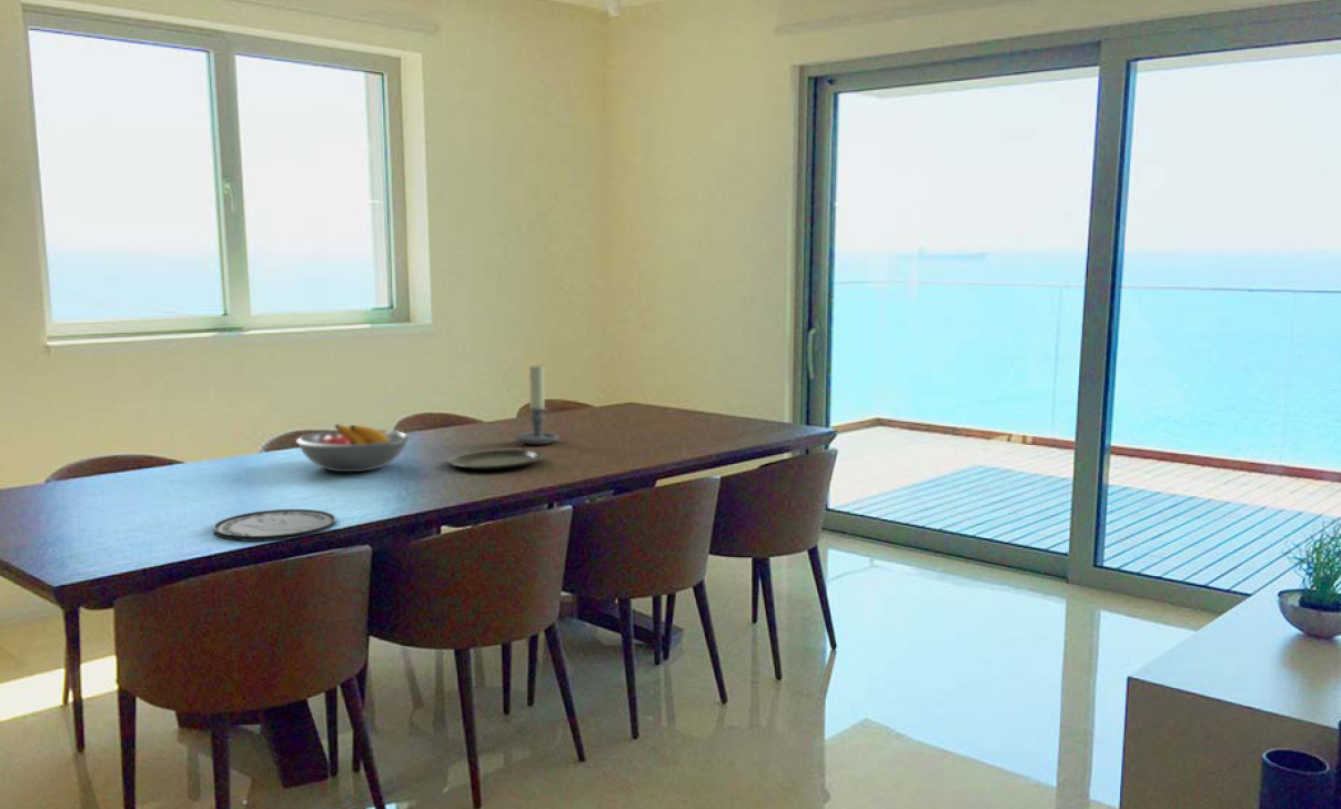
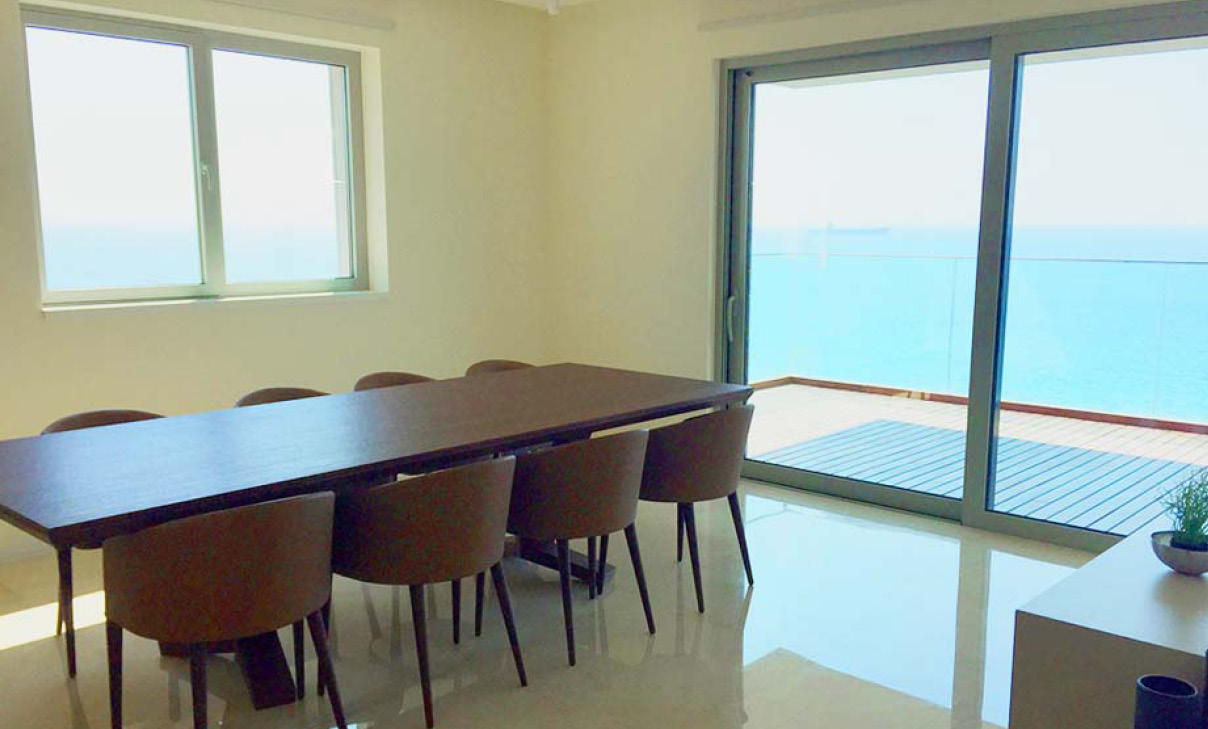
- plate (275, 524)
- plate (496, 459)
- candle holder (534, 403)
- fruit bowl (353, 448)
